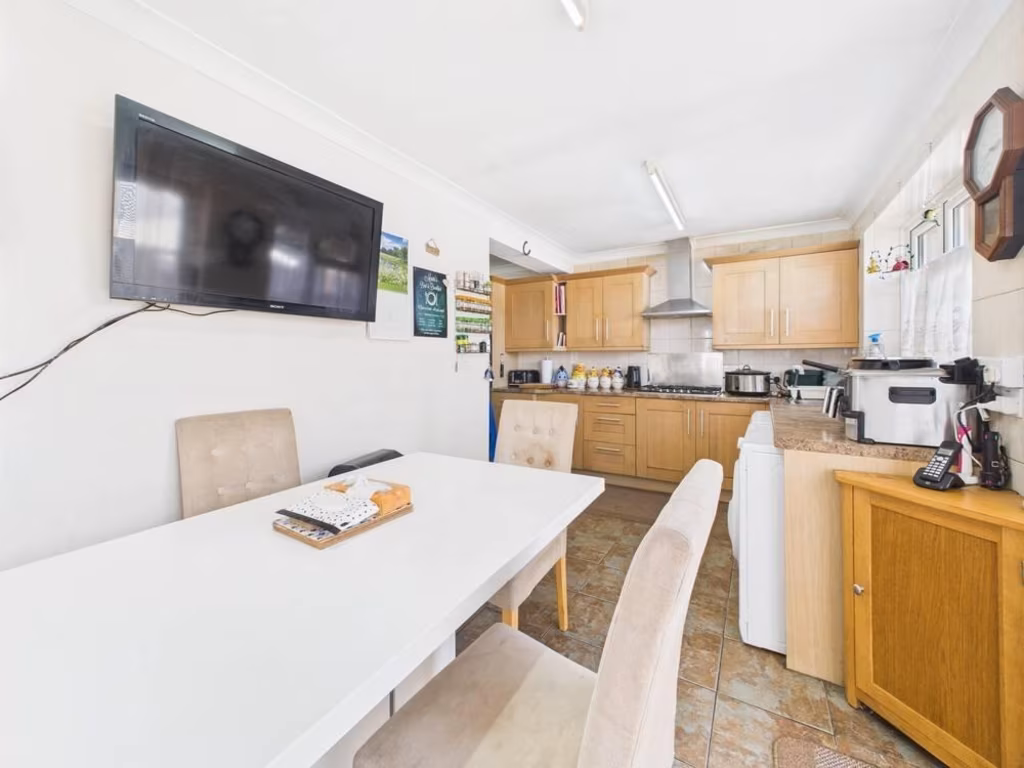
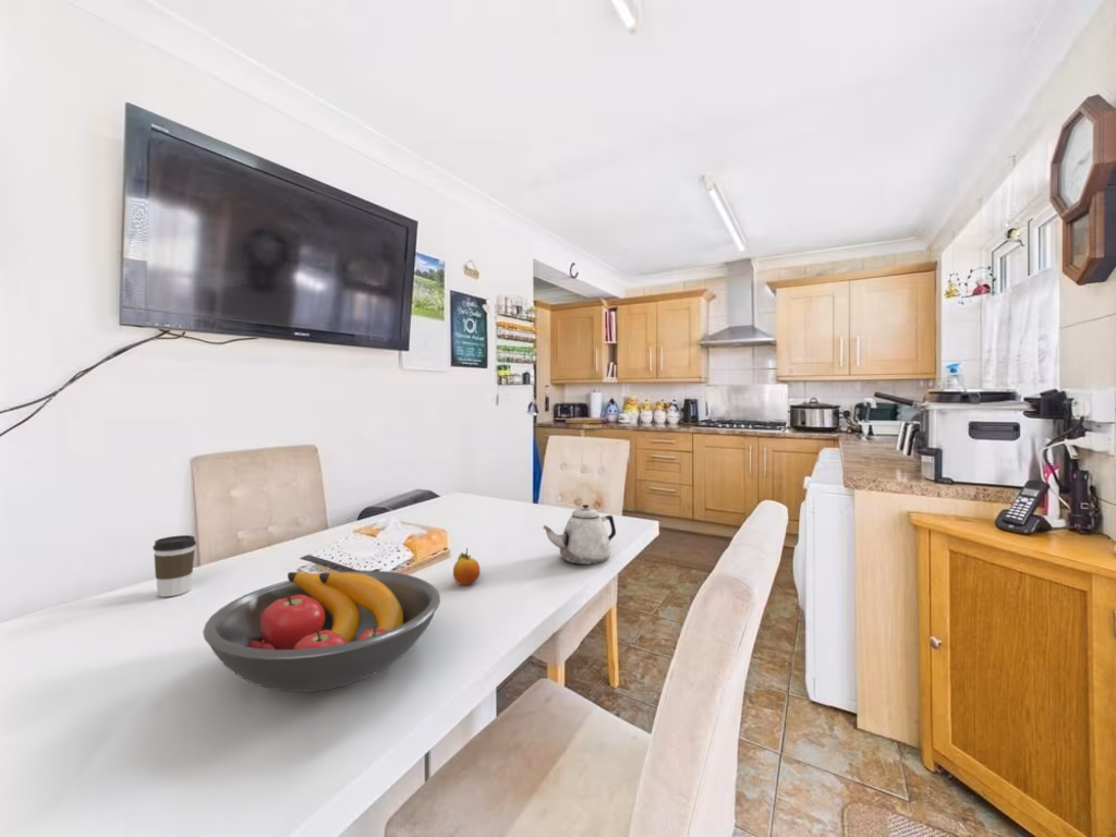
+ coffee cup (174, 565)
+ fruit (464, 562)
+ fruit bowl (332, 624)
+ teapot (580, 532)
